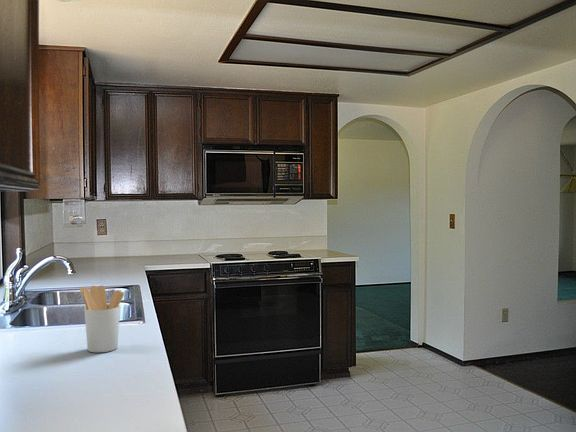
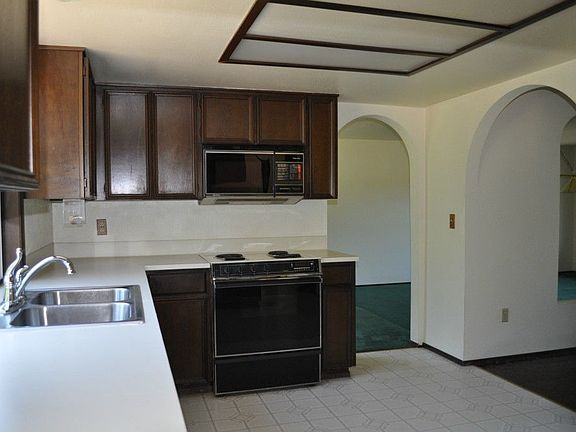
- utensil holder (99, 316)
